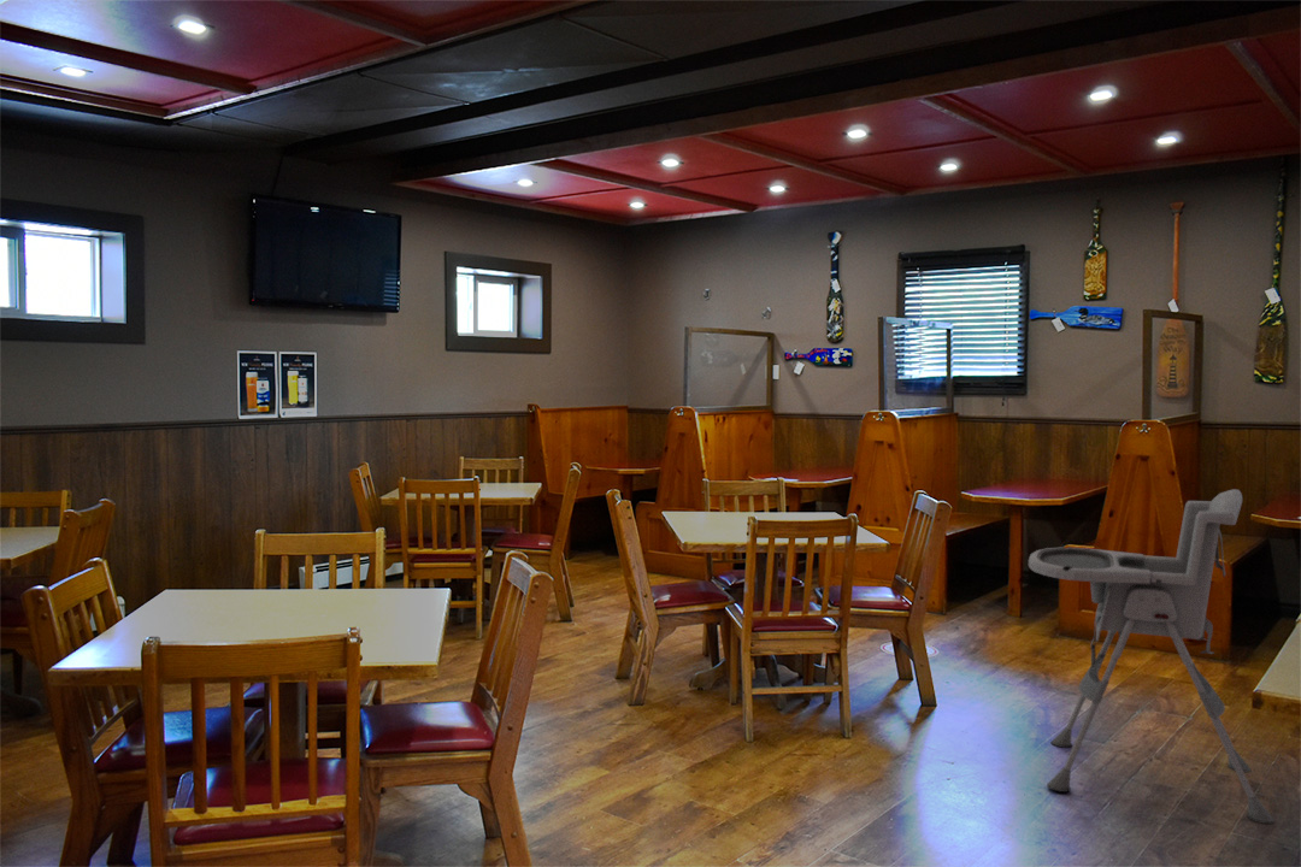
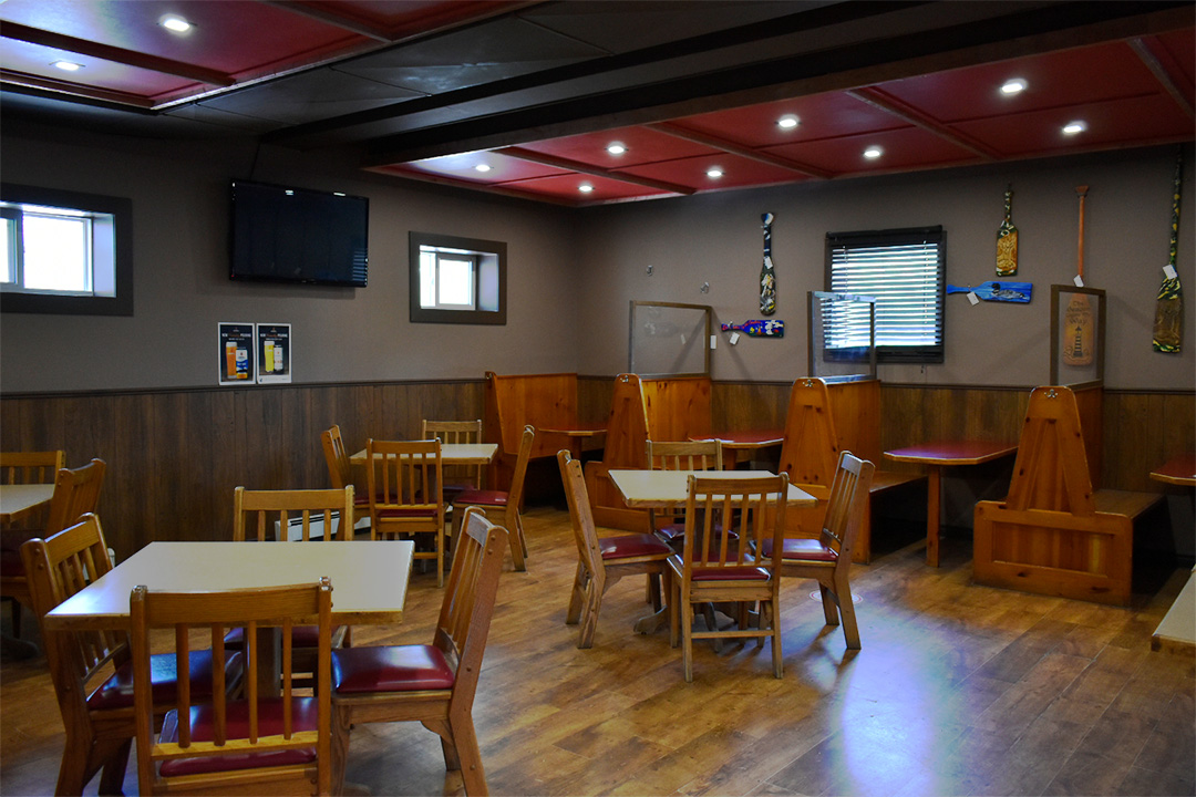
- high chair (1142, 631)
